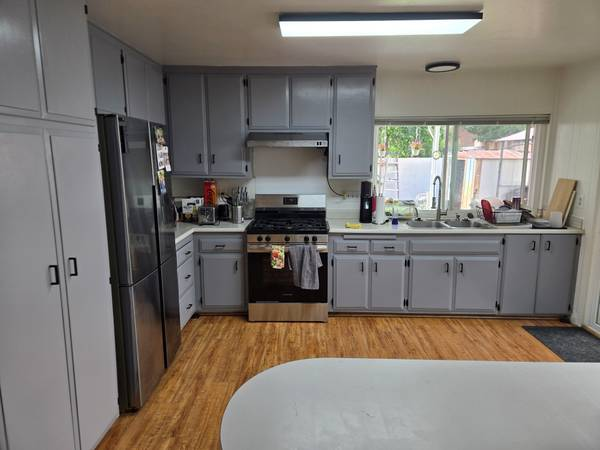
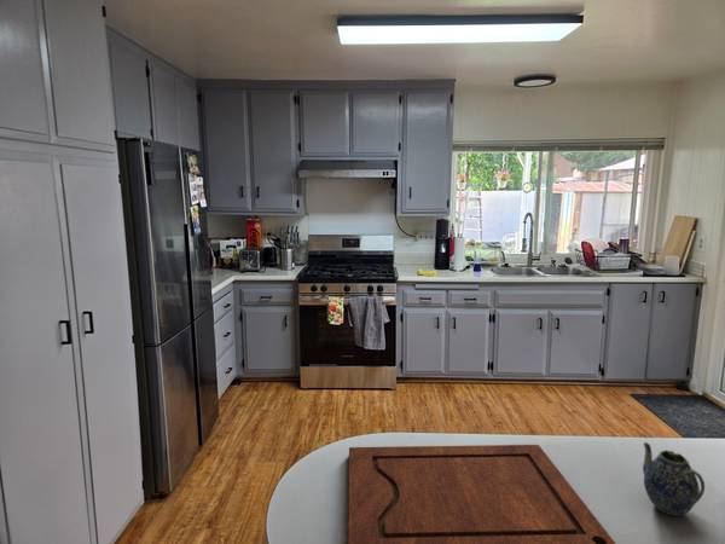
+ cutting board (460, 494)
+ teapot (668, 479)
